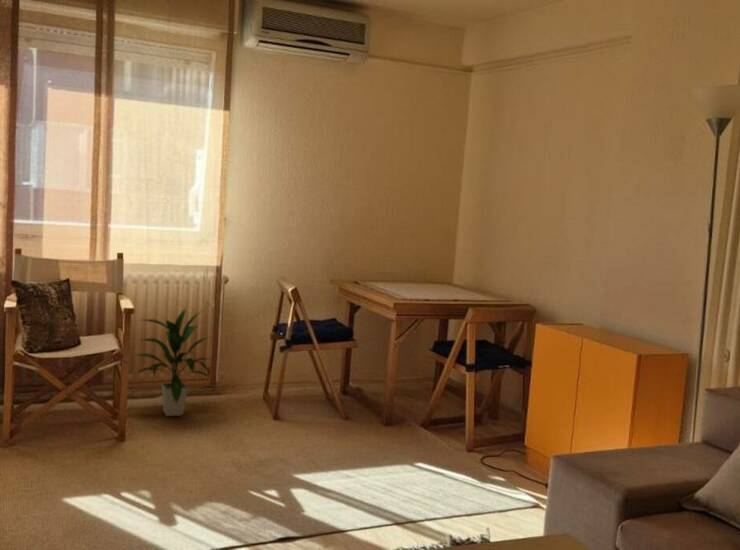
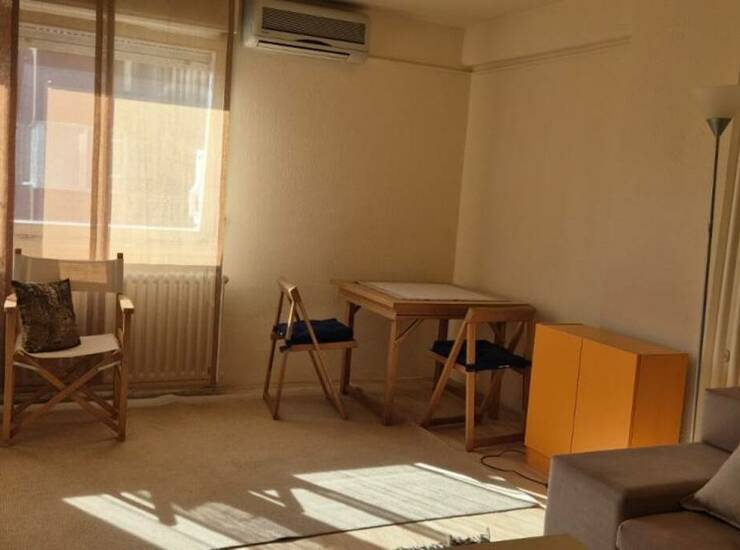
- indoor plant (174, 361)
